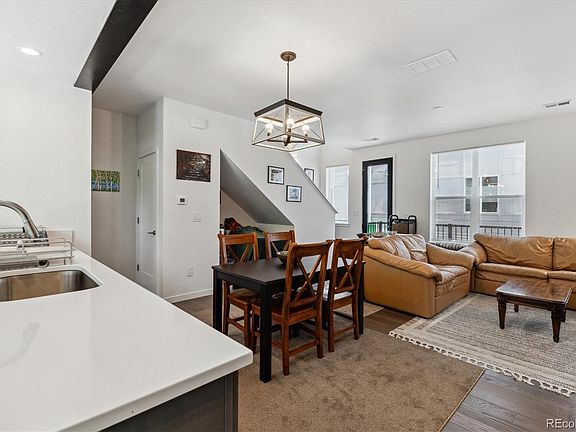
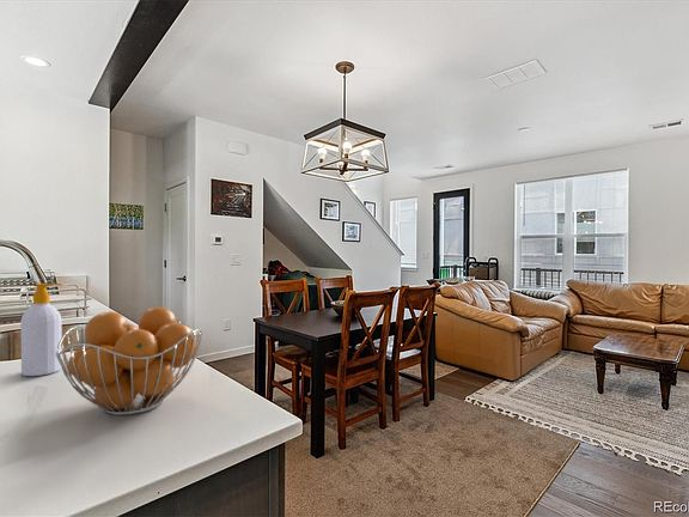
+ fruit basket (134, 357)
+ soap bottle (43, 327)
